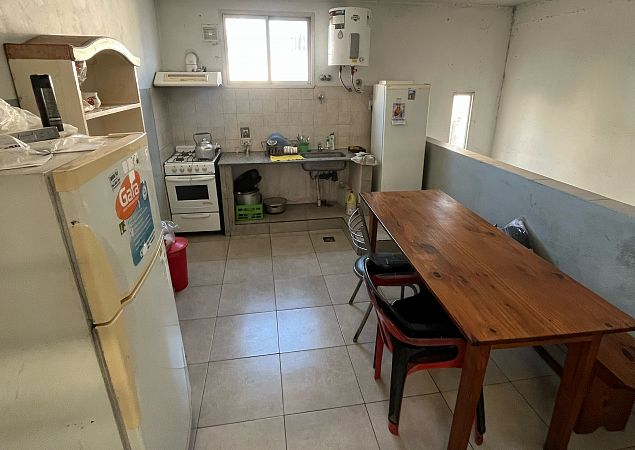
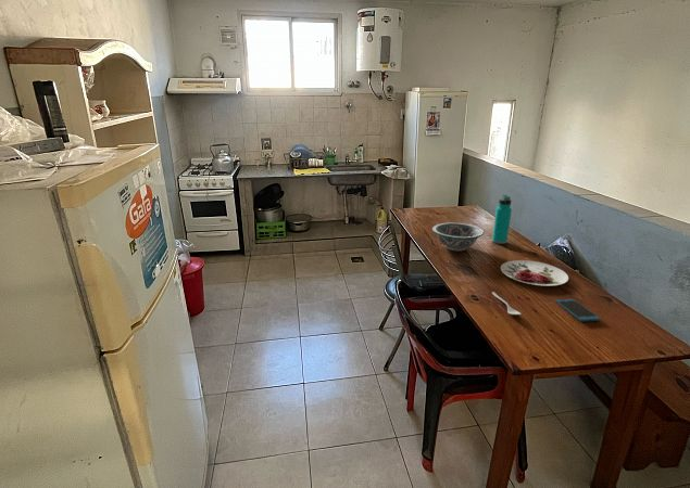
+ smartphone (576, 309)
+ bowl (456, 239)
+ water bottle (502, 219)
+ plate (534, 271)
+ spoon (504, 303)
